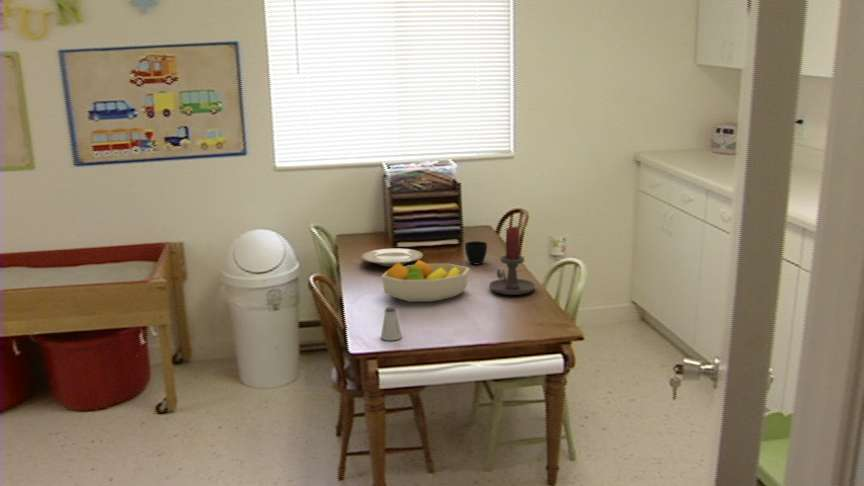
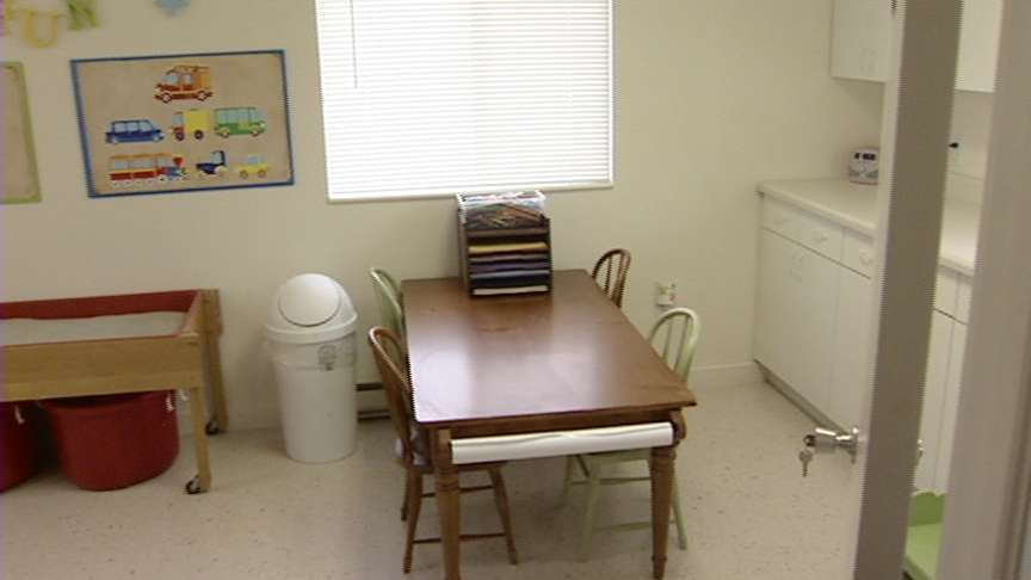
- fruit bowl (426, 278)
- cup (477, 253)
- plate (392, 258)
- candle holder (509, 257)
- saltshaker (391, 322)
